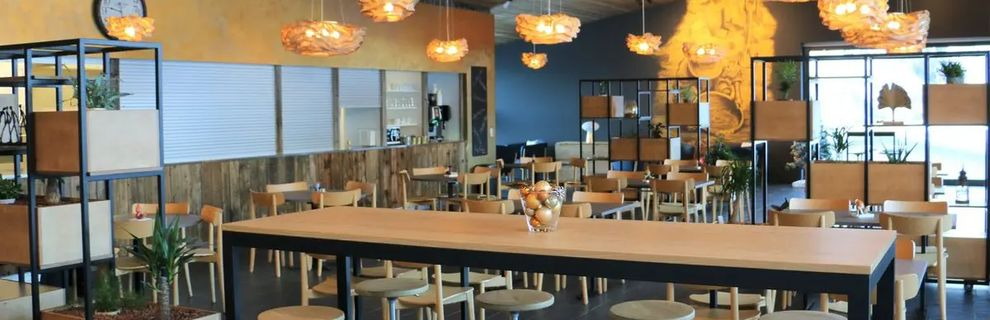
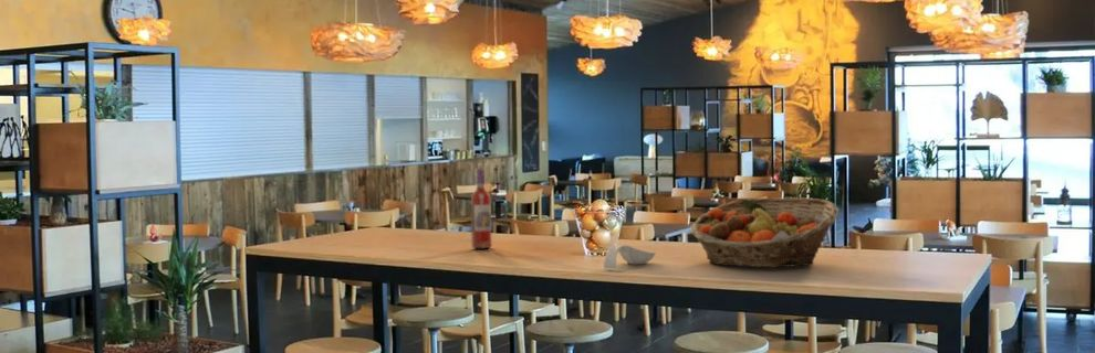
+ spoon rest (628, 254)
+ fruit basket (763, 231)
+ wine bottle (480, 208)
